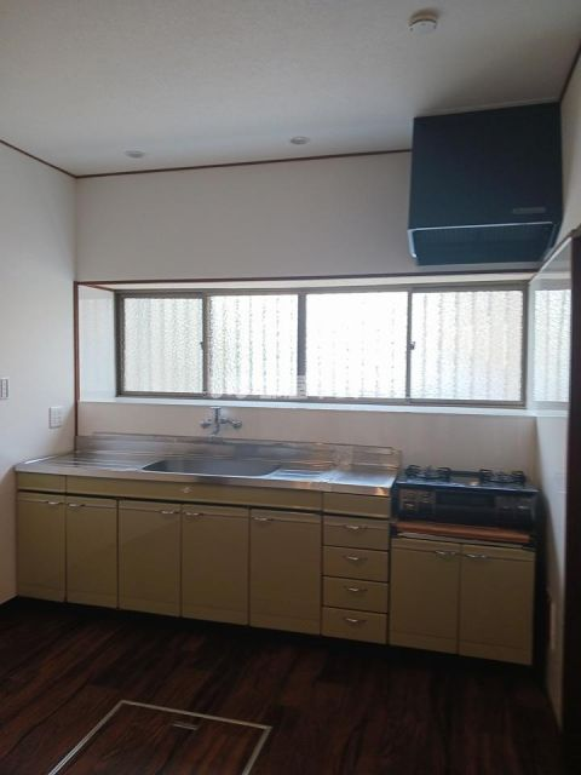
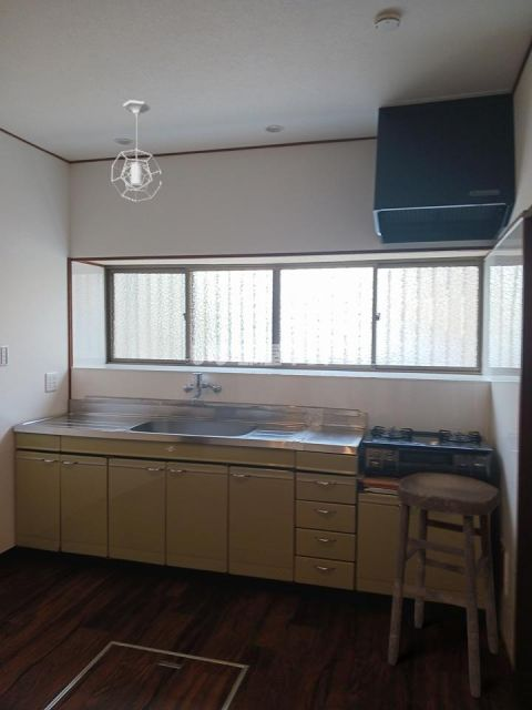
+ pendant light (136, 153)
+ stool (446, 569)
